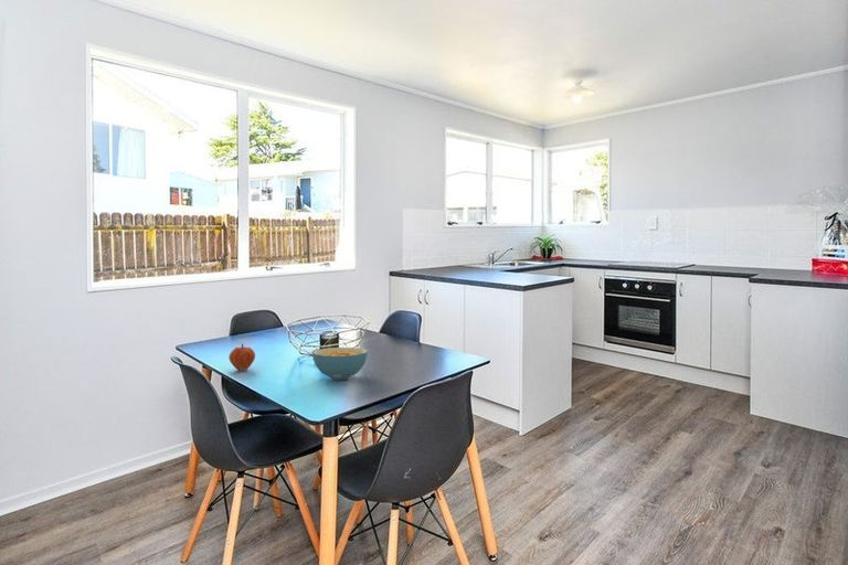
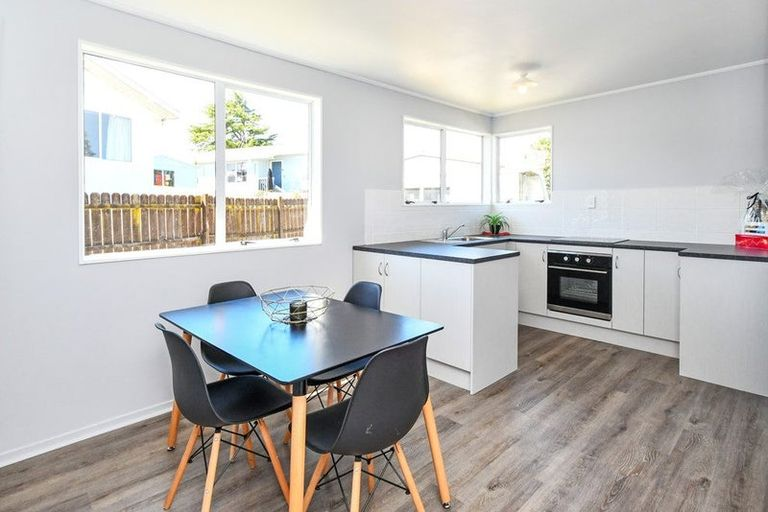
- cereal bowl (340, 364)
- fruit (242, 356)
